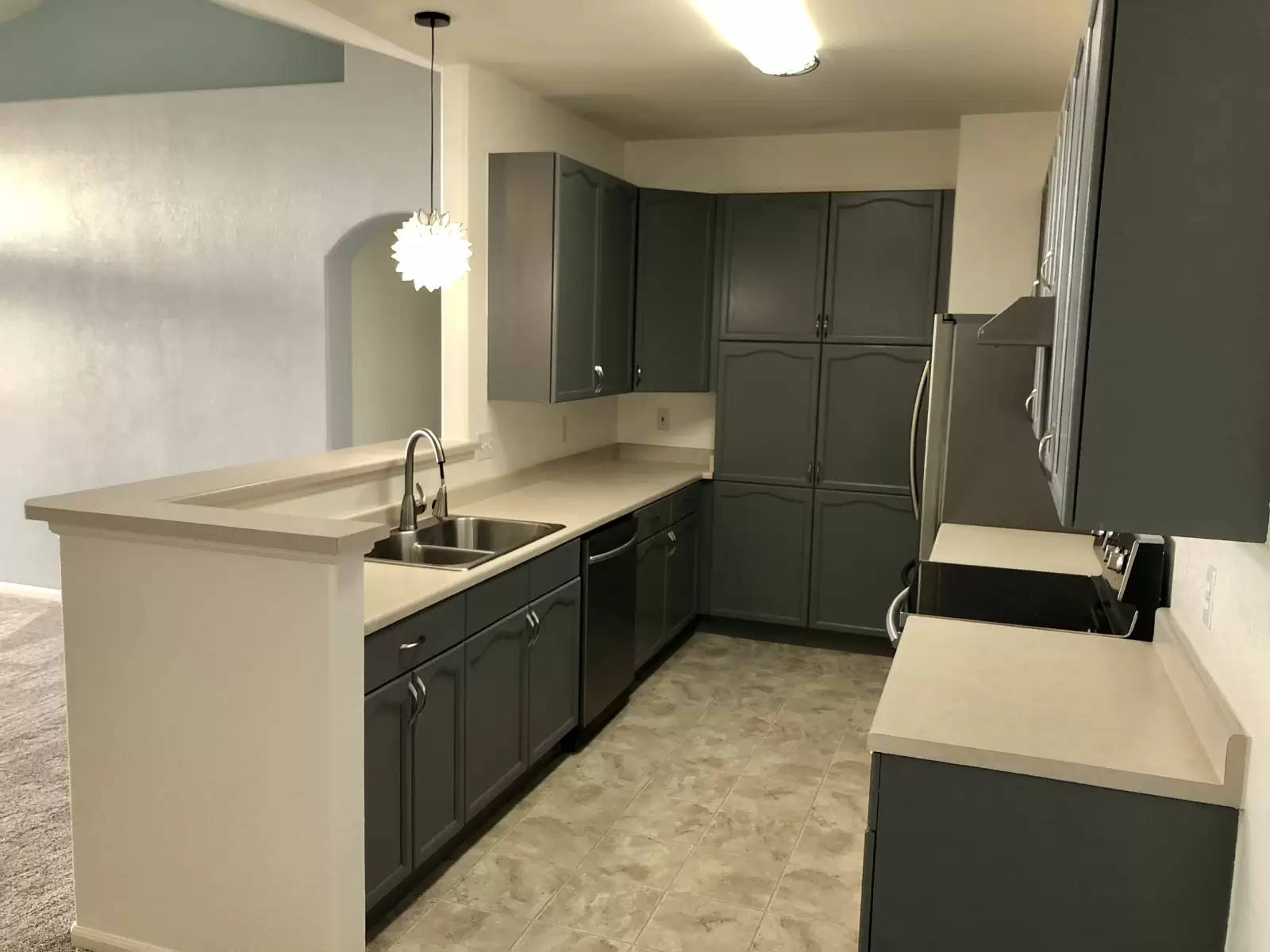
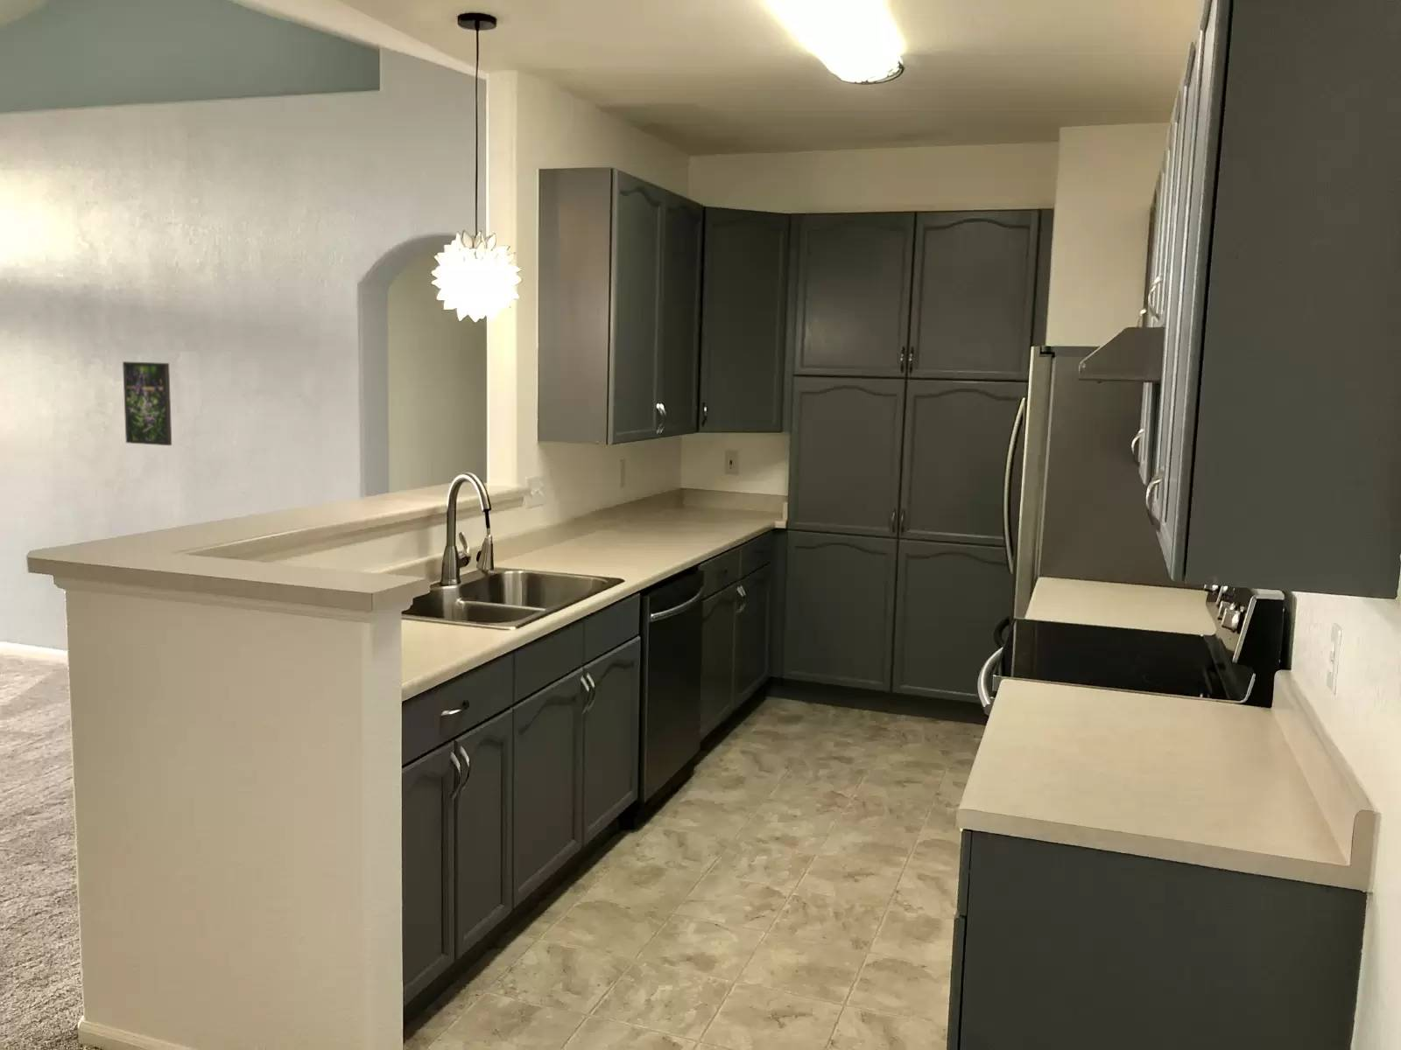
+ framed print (147, 404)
